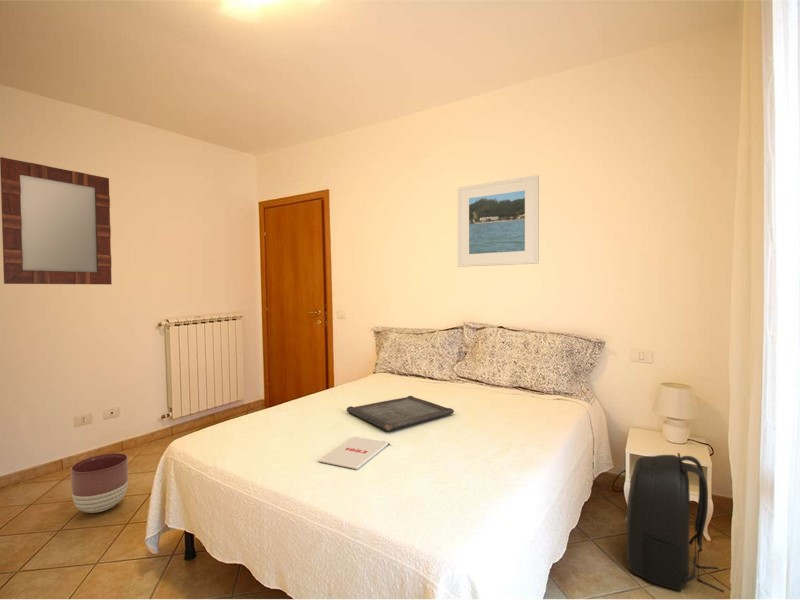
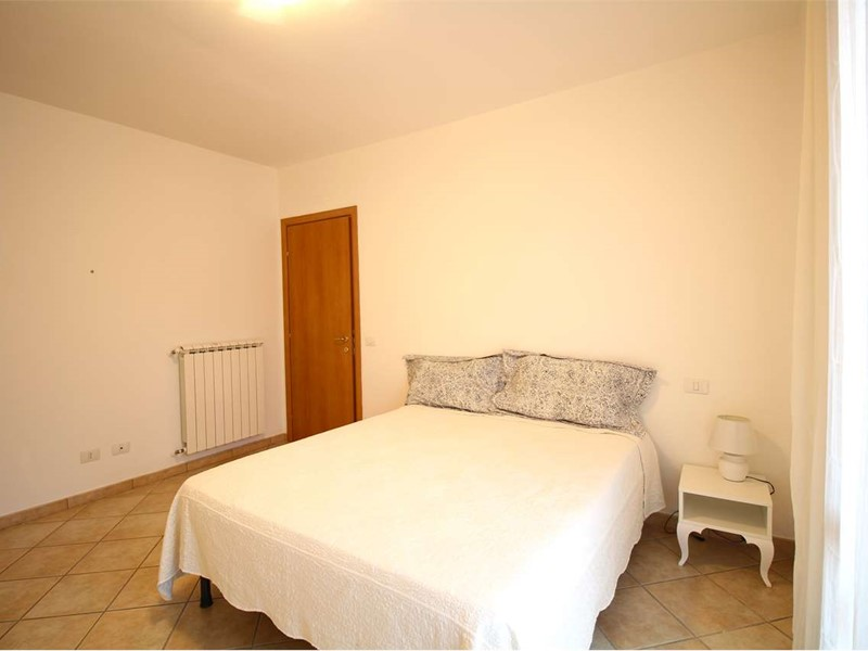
- magazine (355, 451)
- serving tray (400, 411)
- backpack (671, 509)
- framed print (496, 223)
- home mirror (60, 226)
- planter (100, 485)
